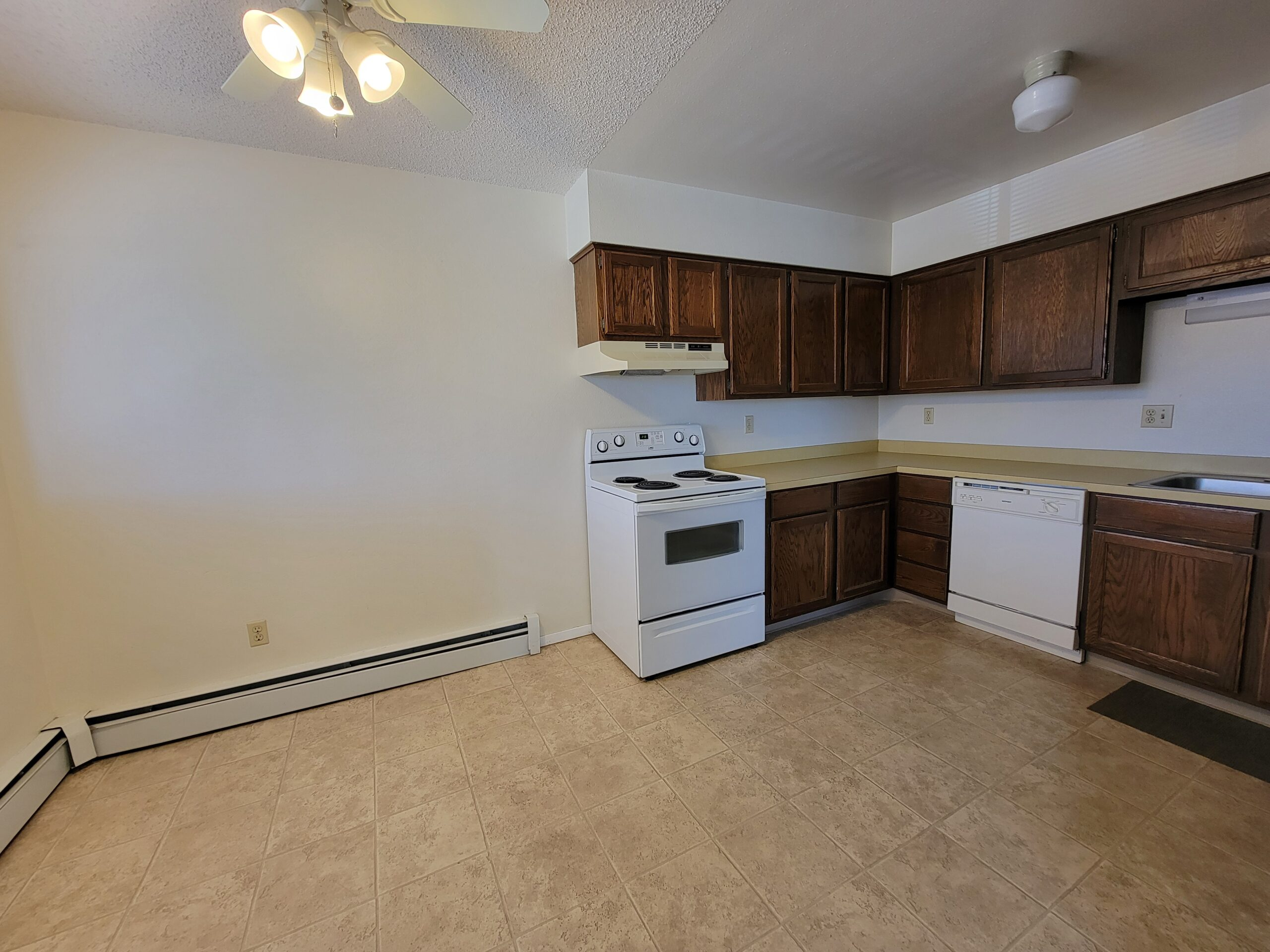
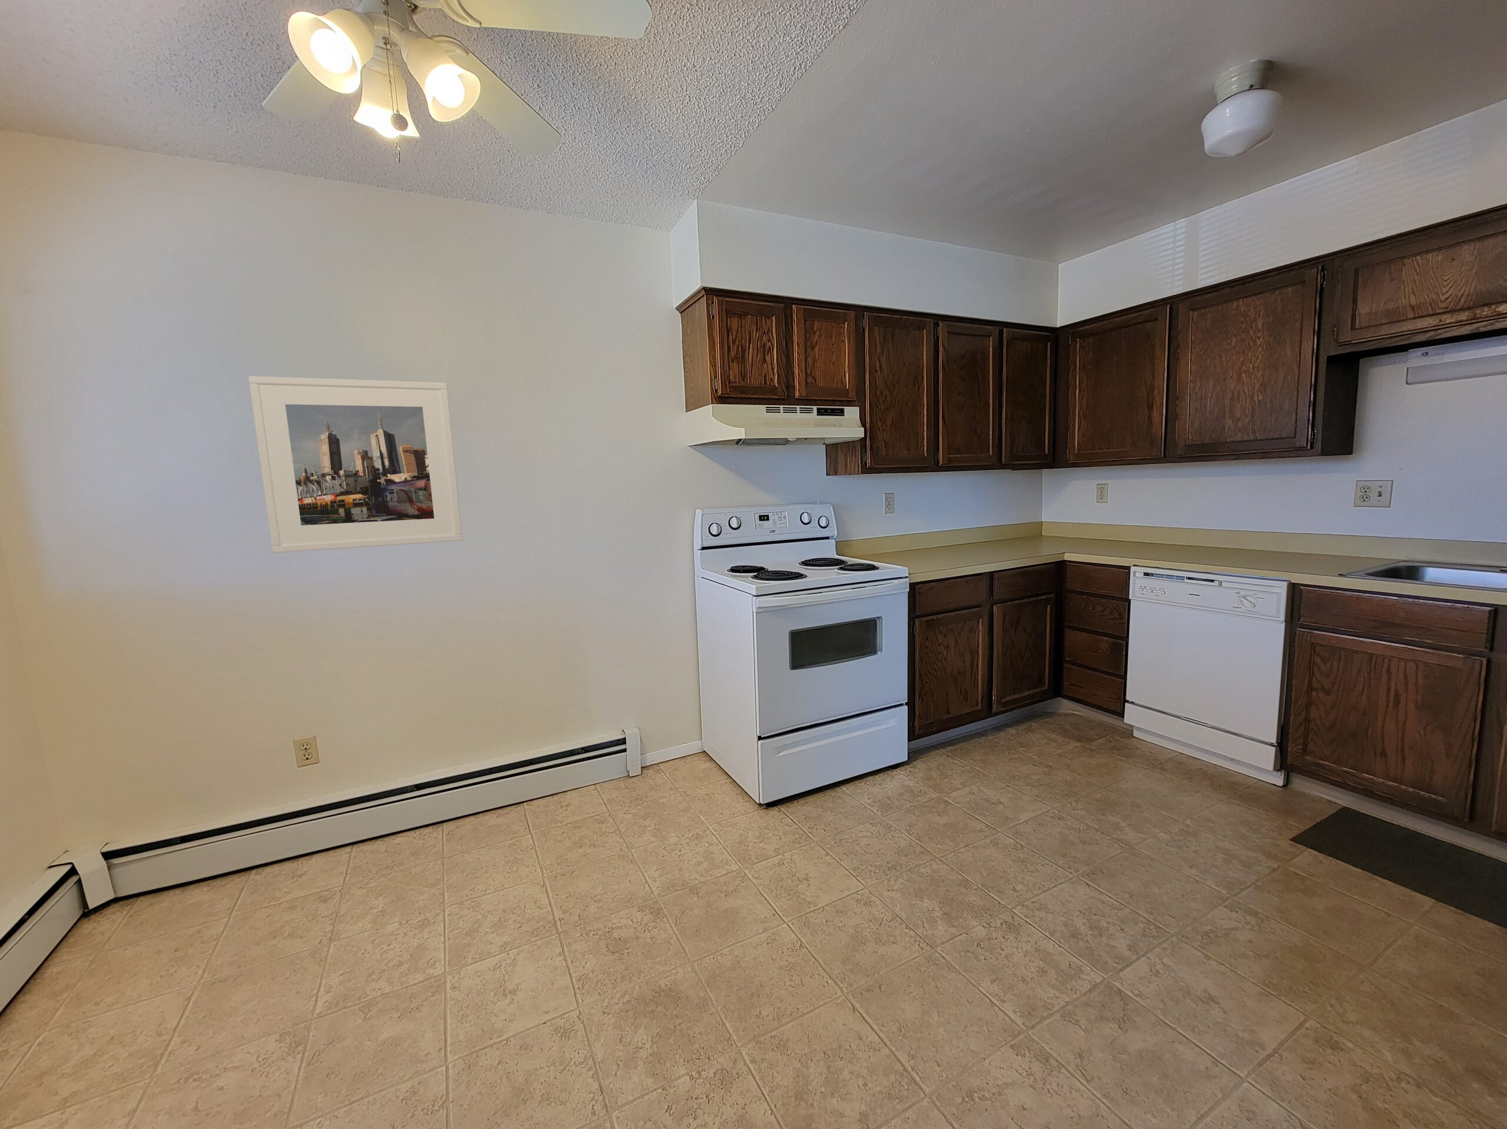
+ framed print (363, 464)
